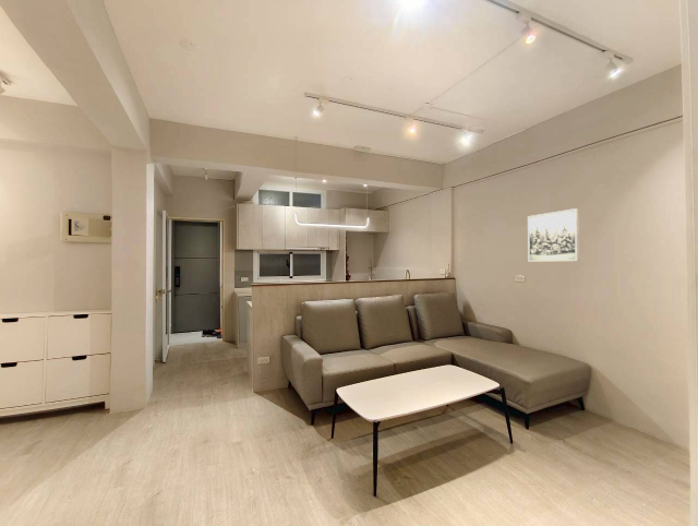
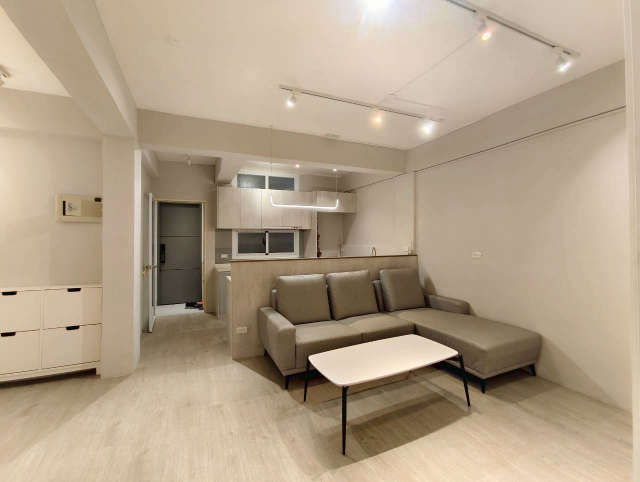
- wall art (551, 237)
